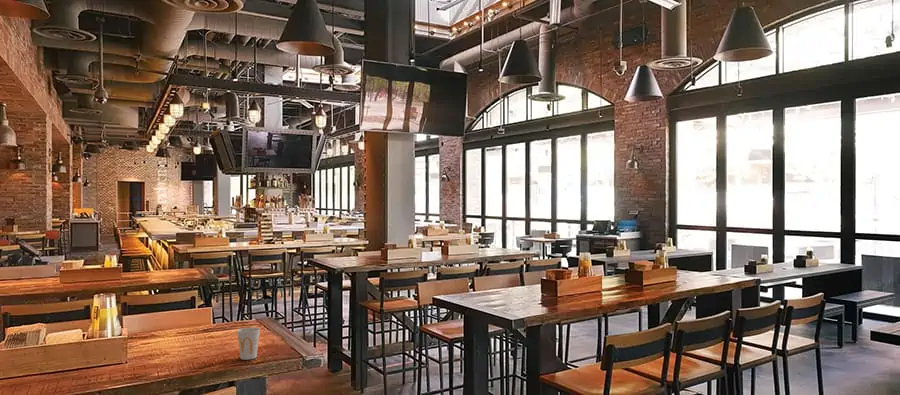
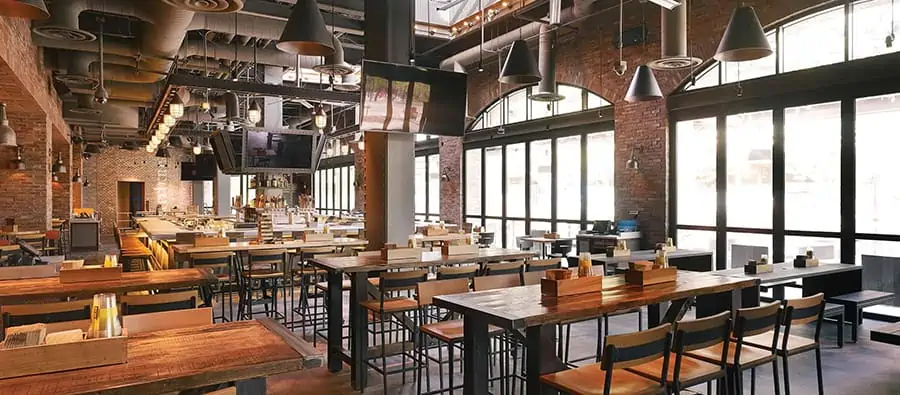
- cup (248, 343)
